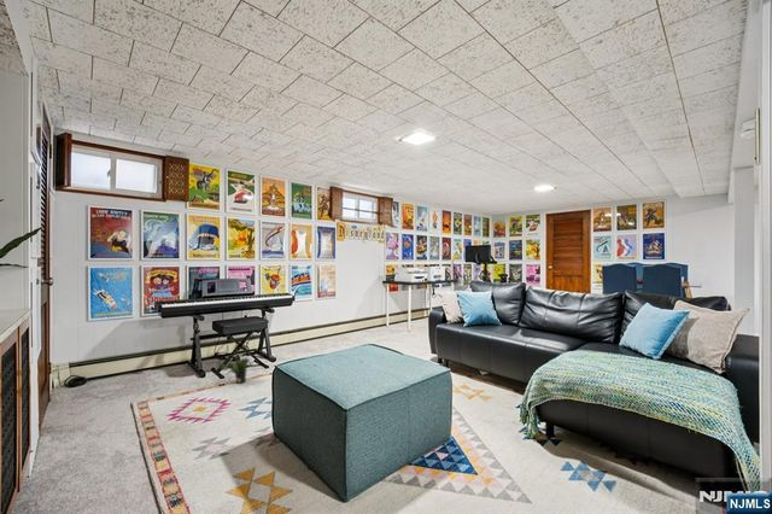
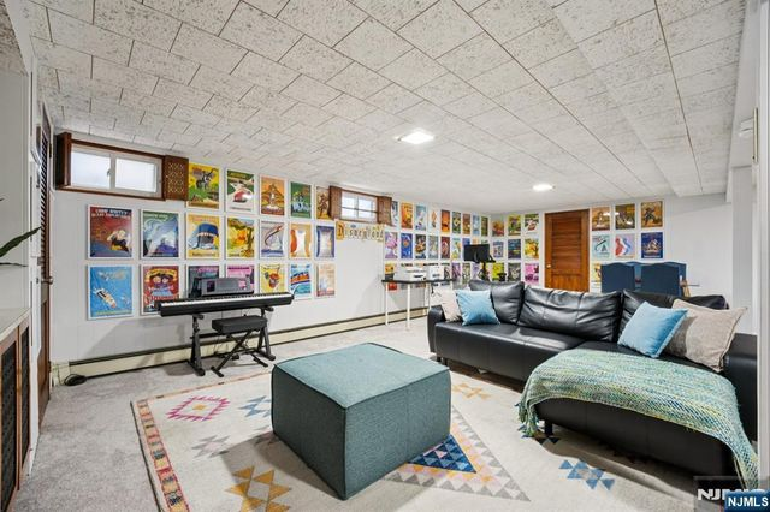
- potted plant (235, 366)
